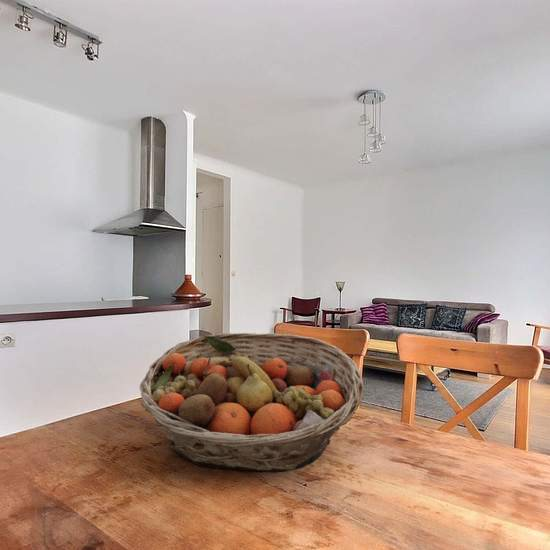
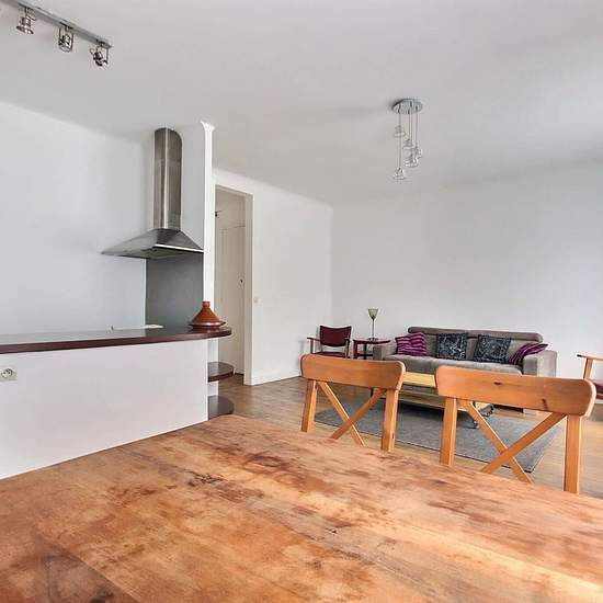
- fruit basket (251, 391)
